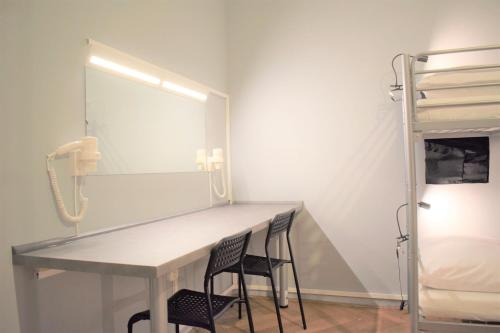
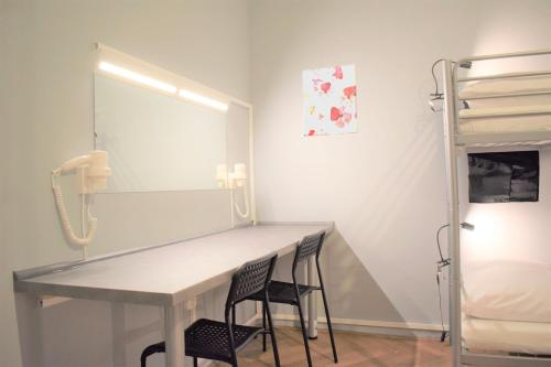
+ wall art (328, 100)
